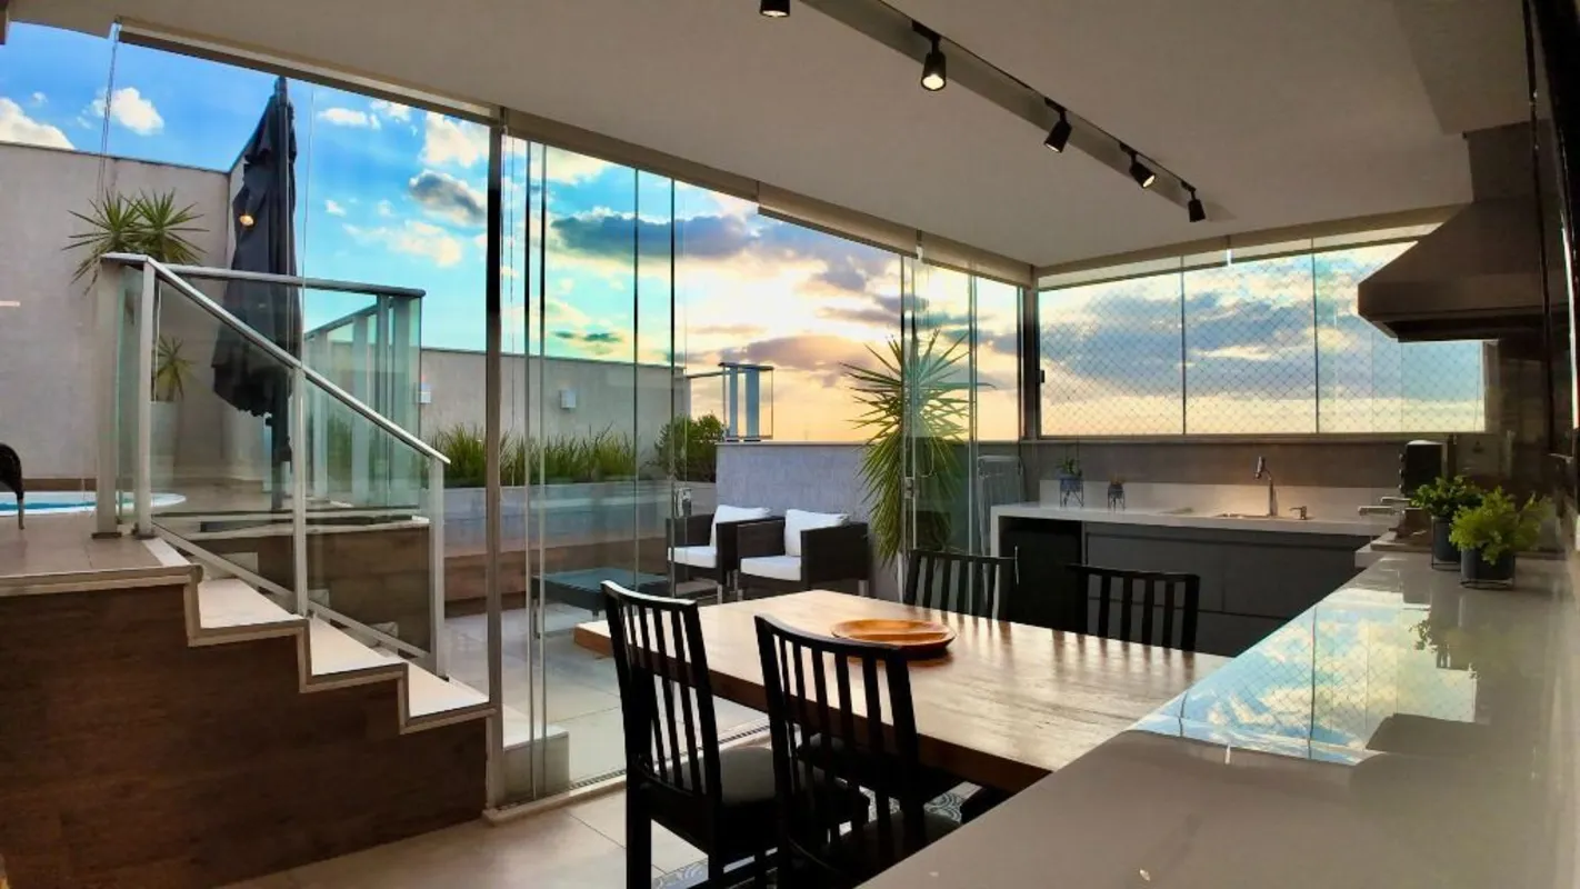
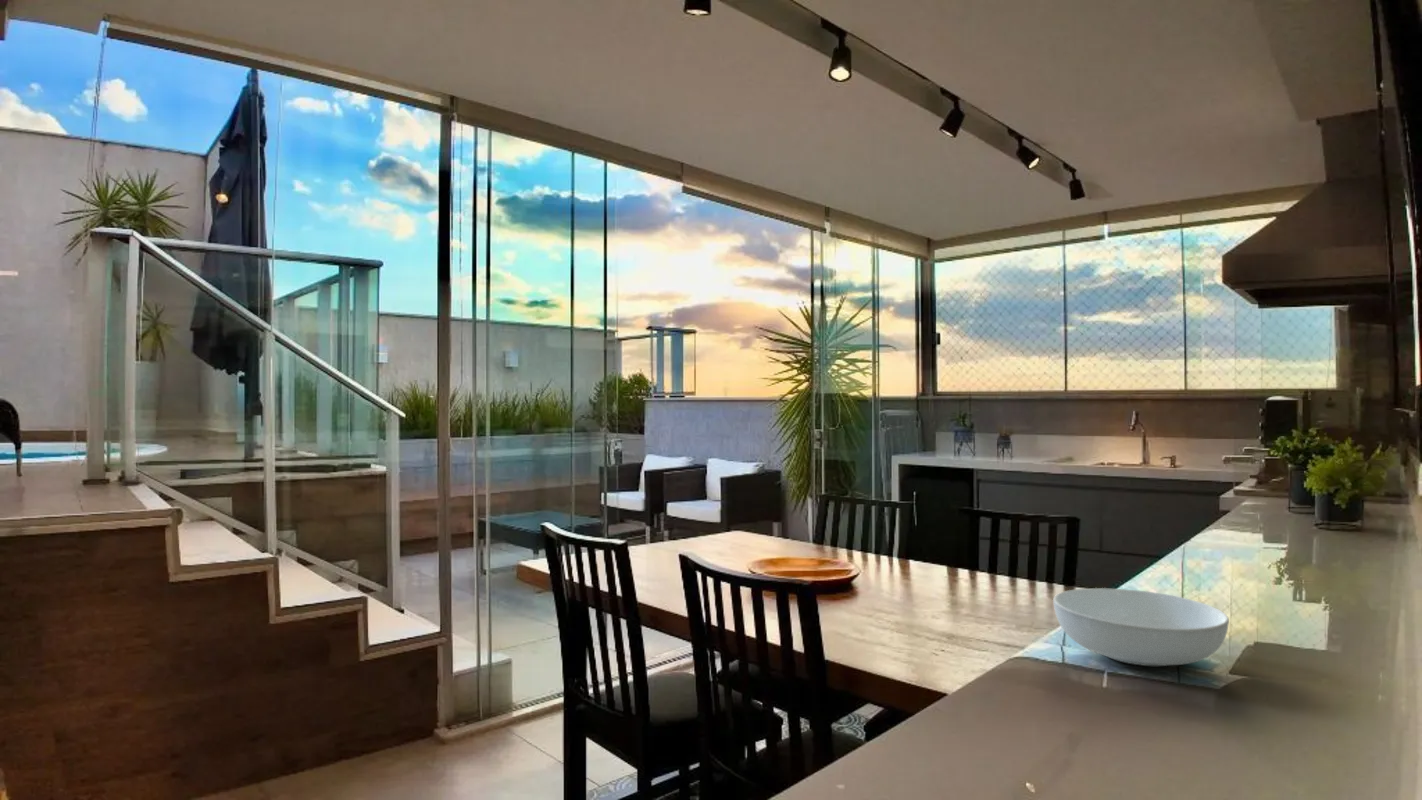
+ serving bowl (1137, 630)
